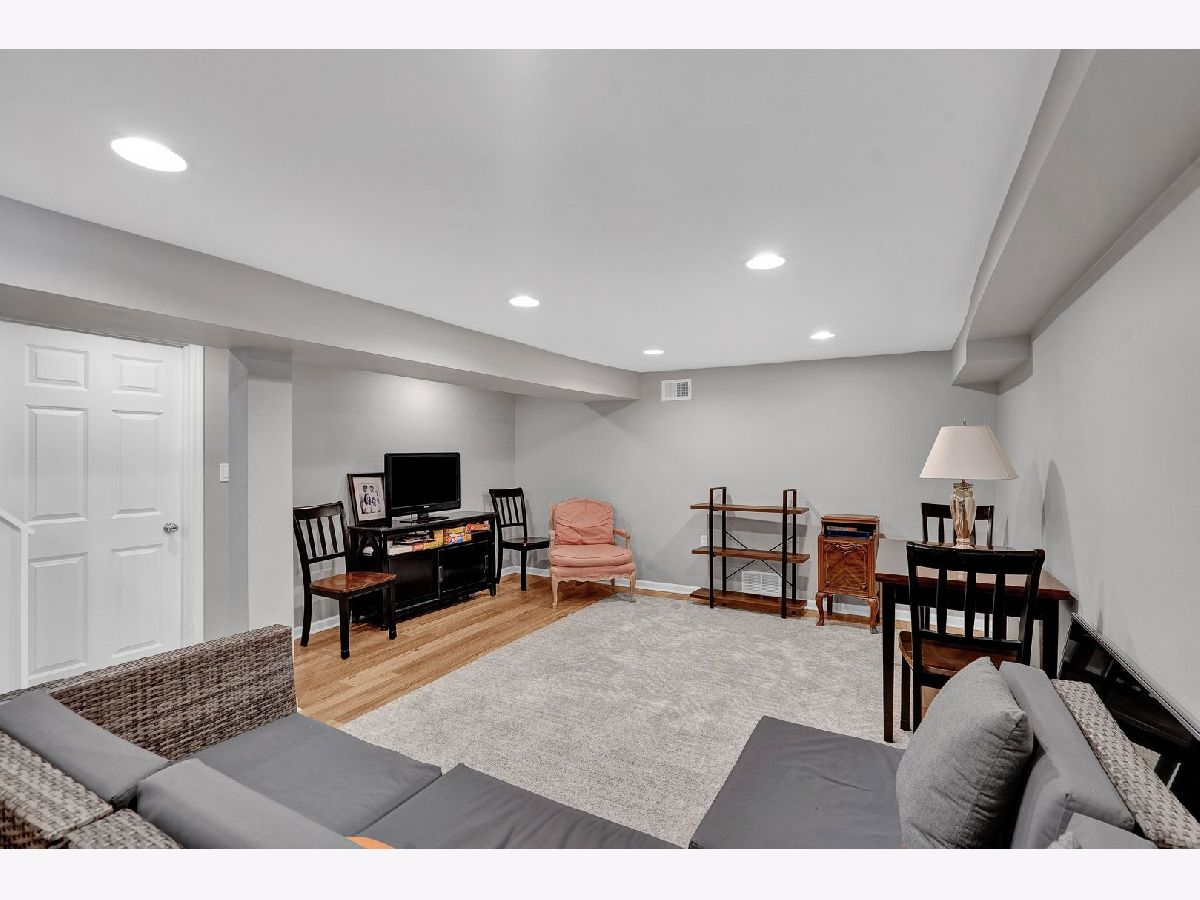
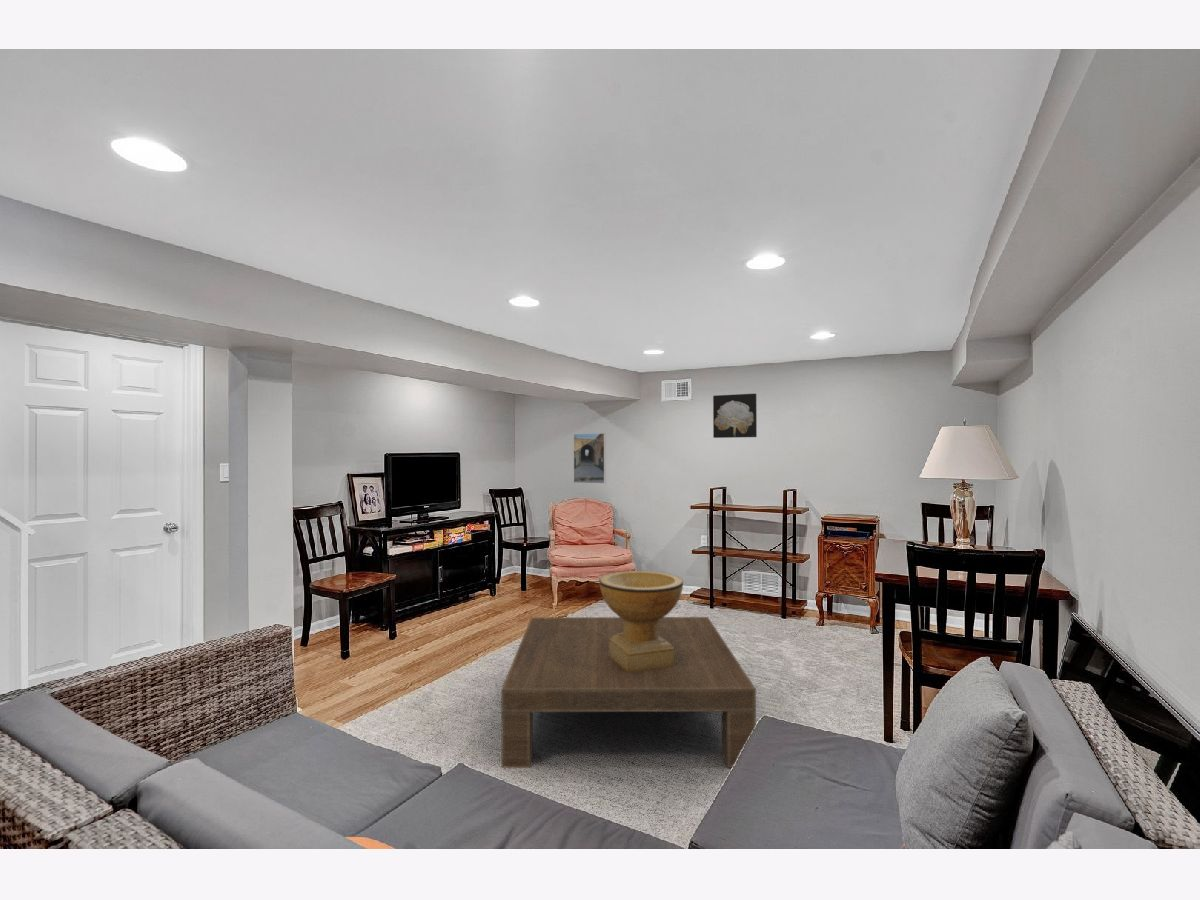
+ coffee table (623, 679)
+ decorative bowl (641, 619)
+ wall art (734, 416)
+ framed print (589, 458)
